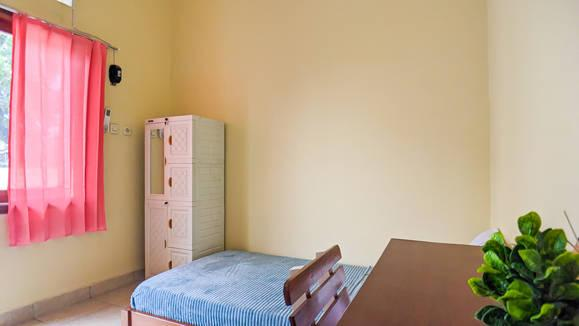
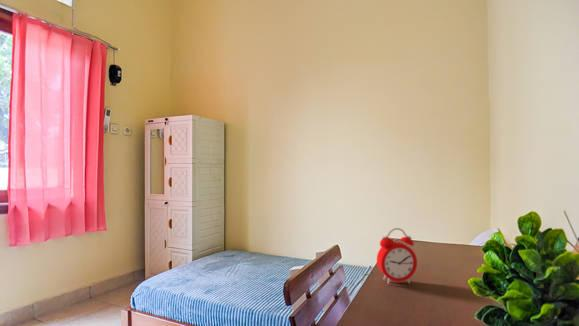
+ alarm clock (396, 254)
